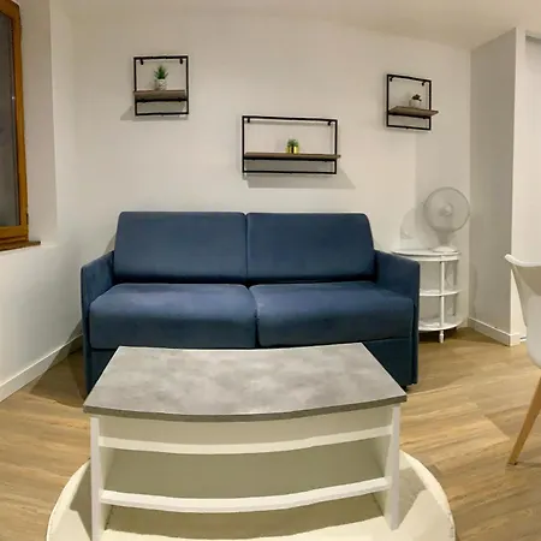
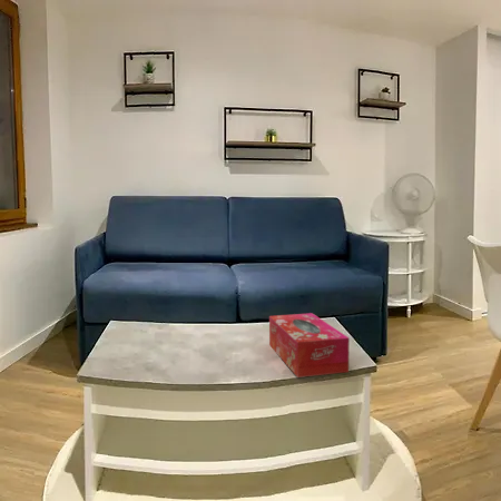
+ tissue box (305, 342)
